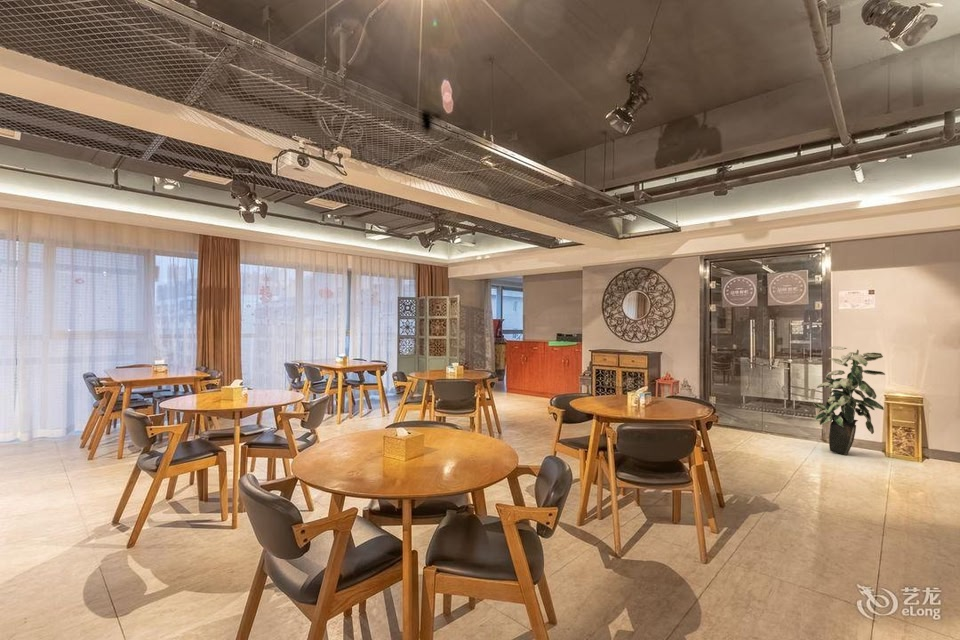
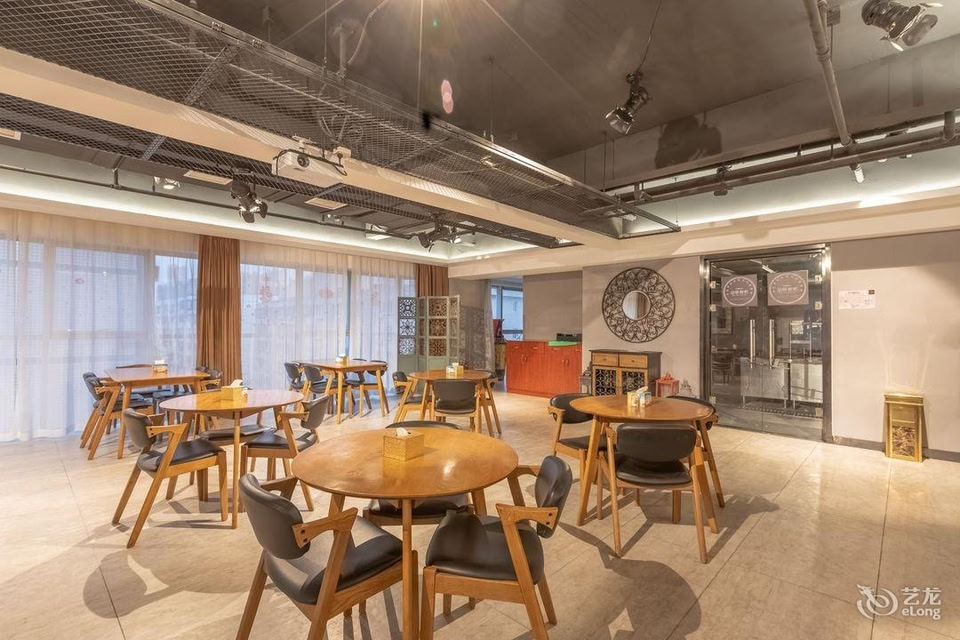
- indoor plant (846, 399)
